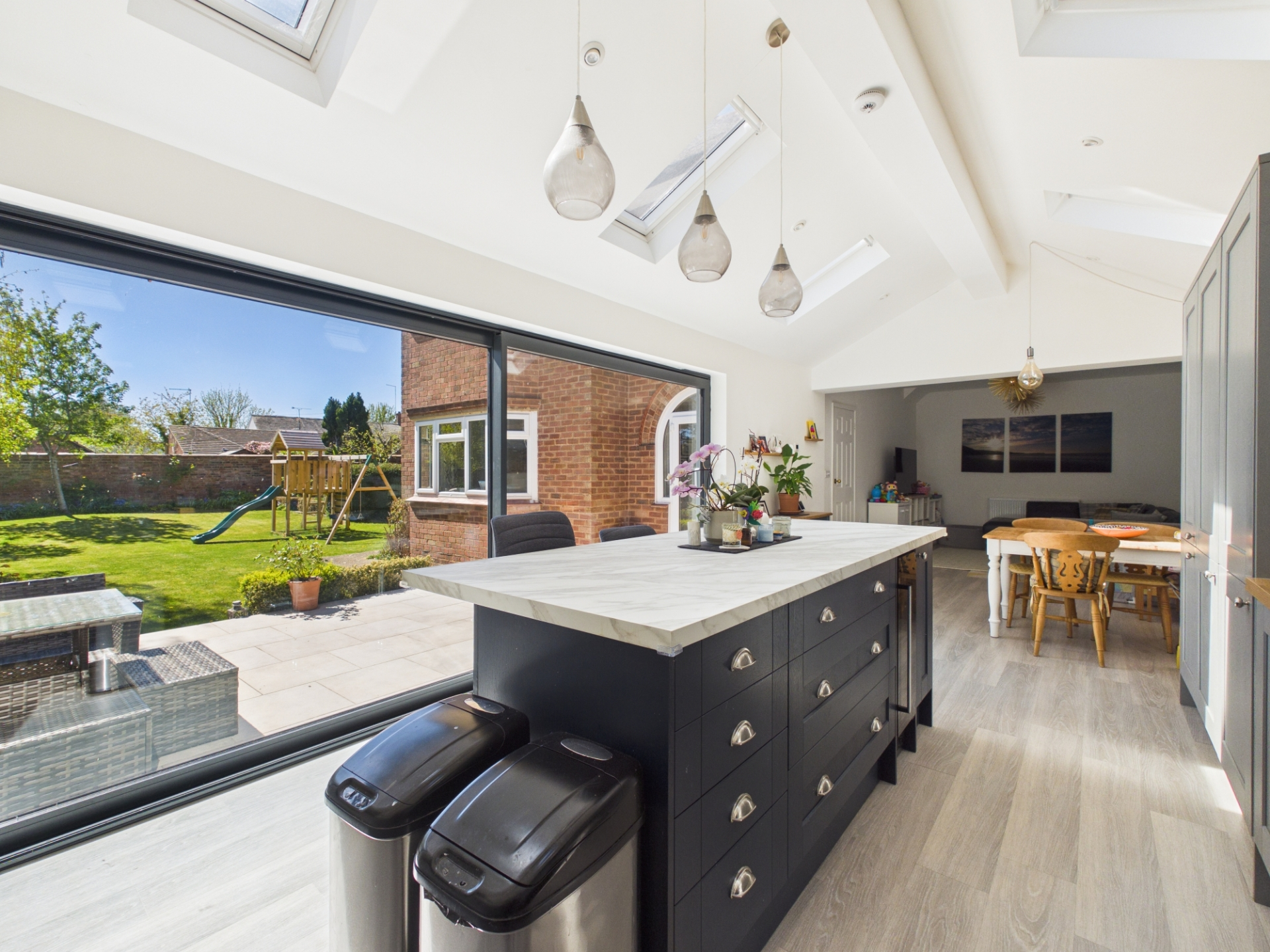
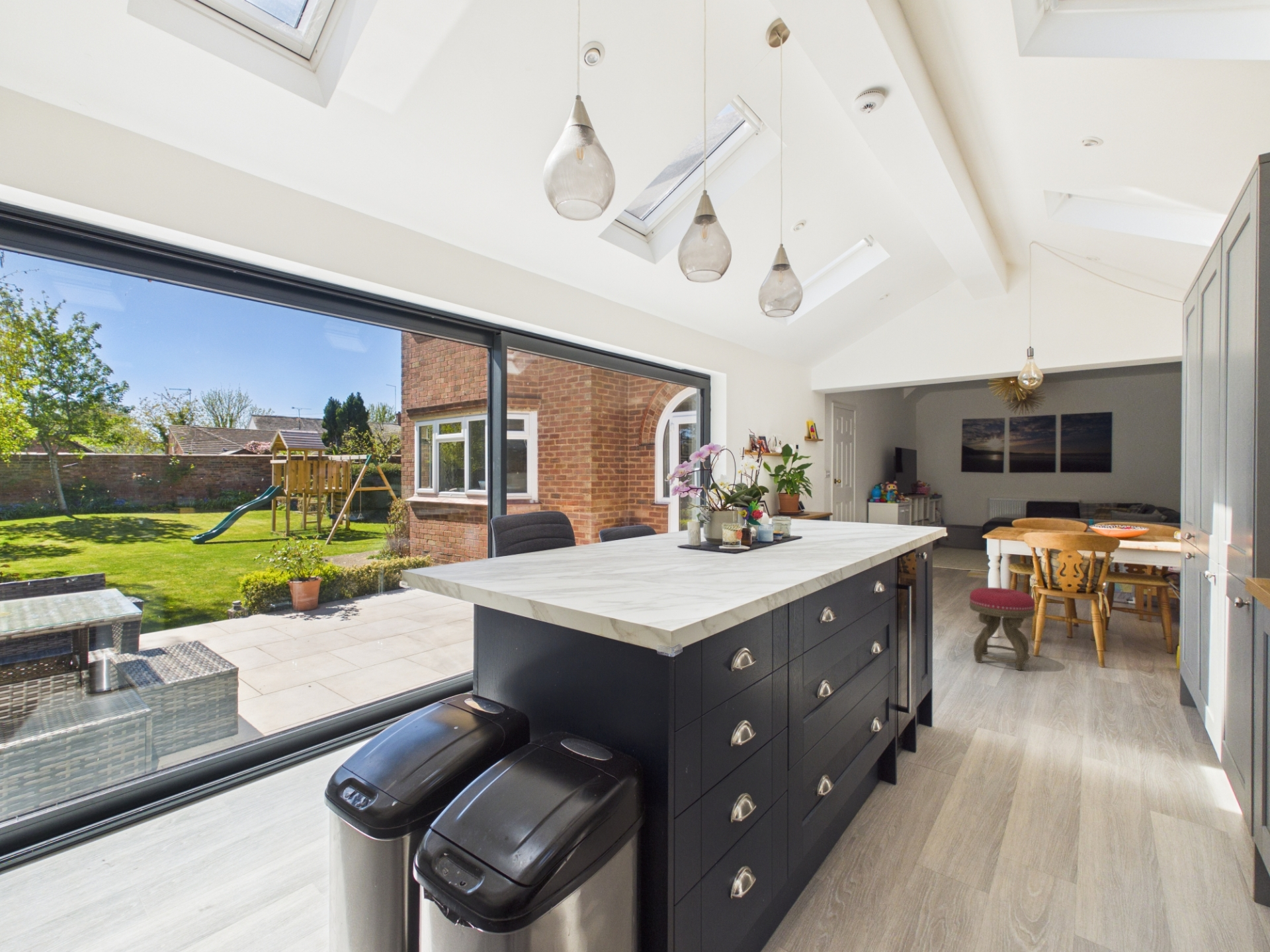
+ stool (1002, 625)
